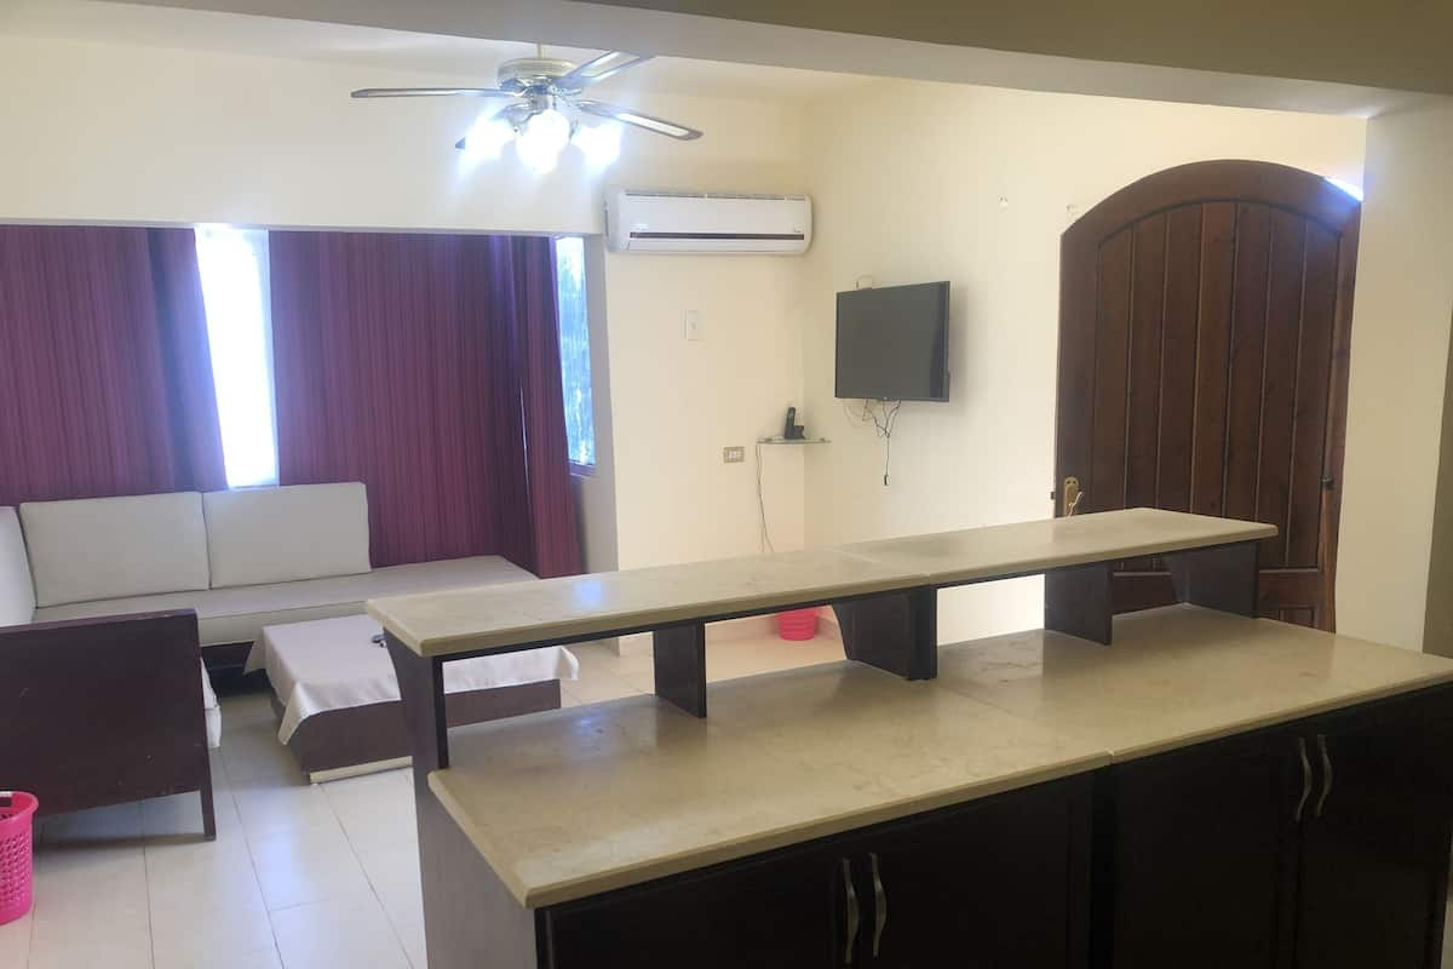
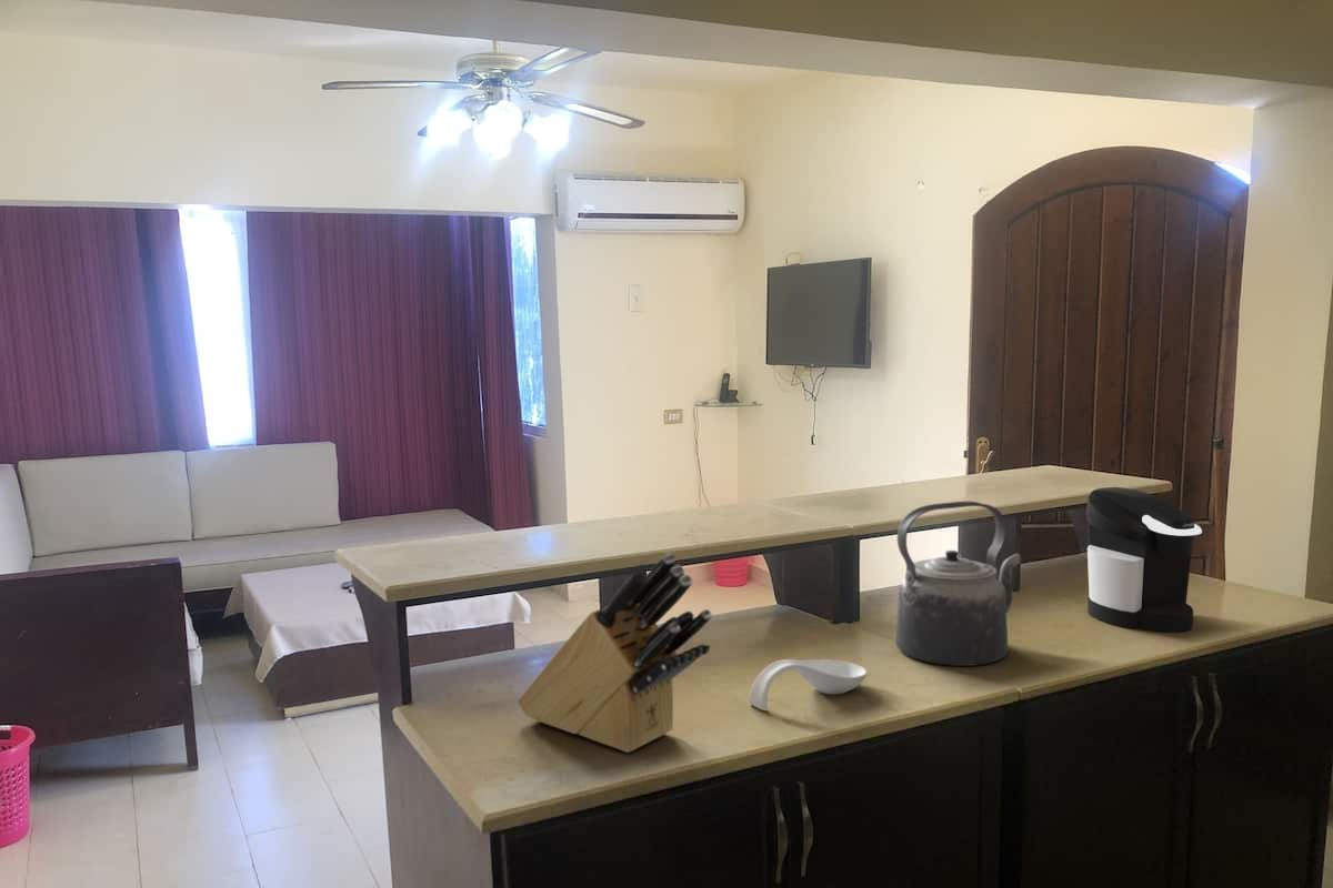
+ coffee maker (1144, 555)
+ knife block (610, 640)
+ kettle (961, 575)
+ spoon rest (809, 676)
